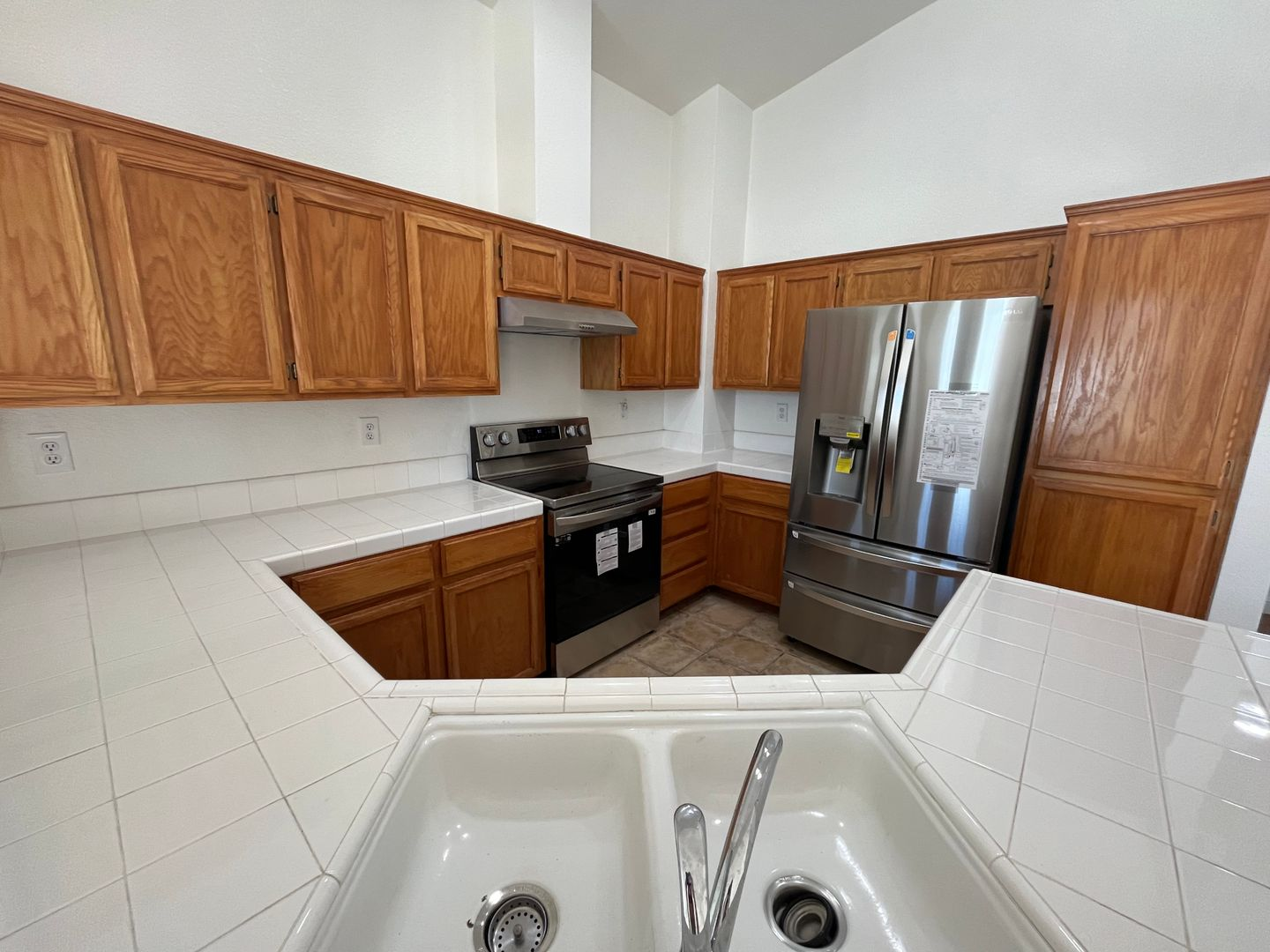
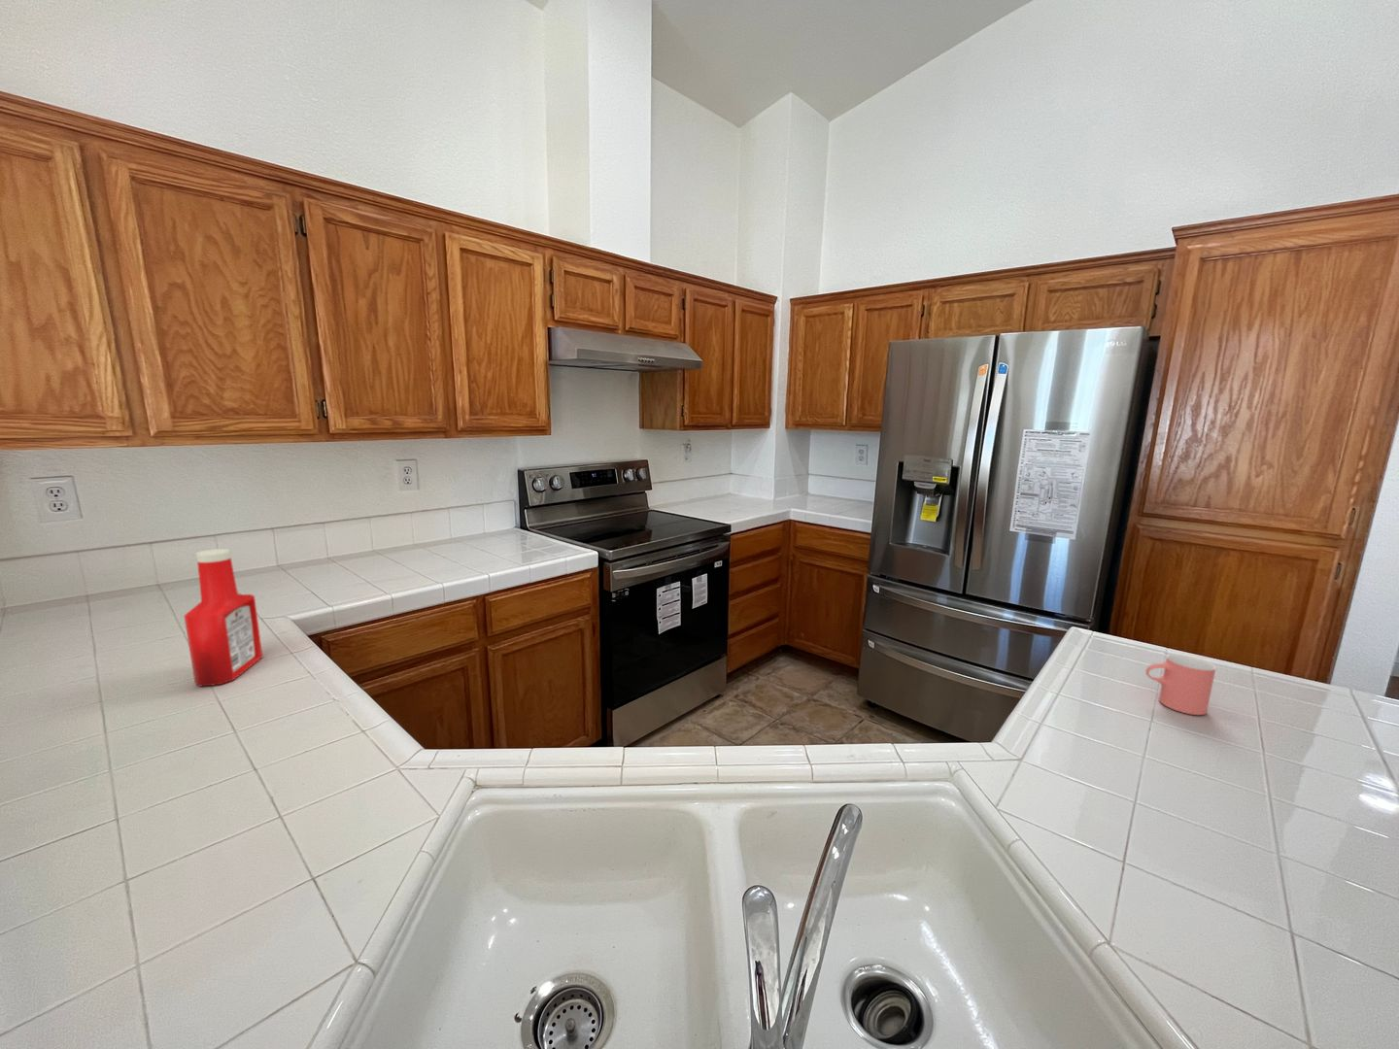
+ soap bottle (221, 610)
+ cup (1175, 682)
